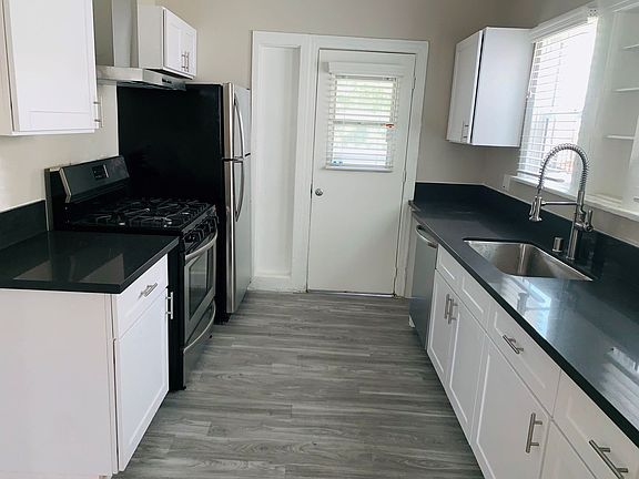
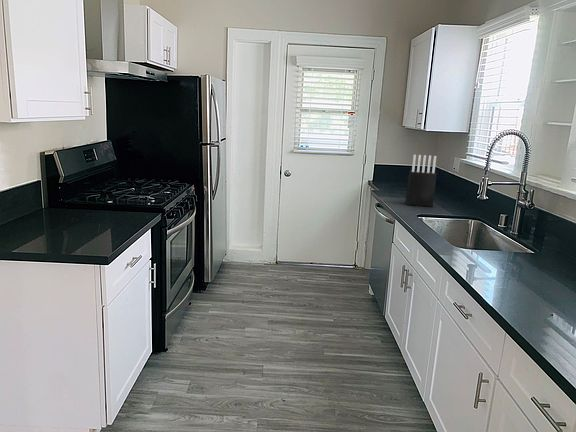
+ knife block (421, 179)
